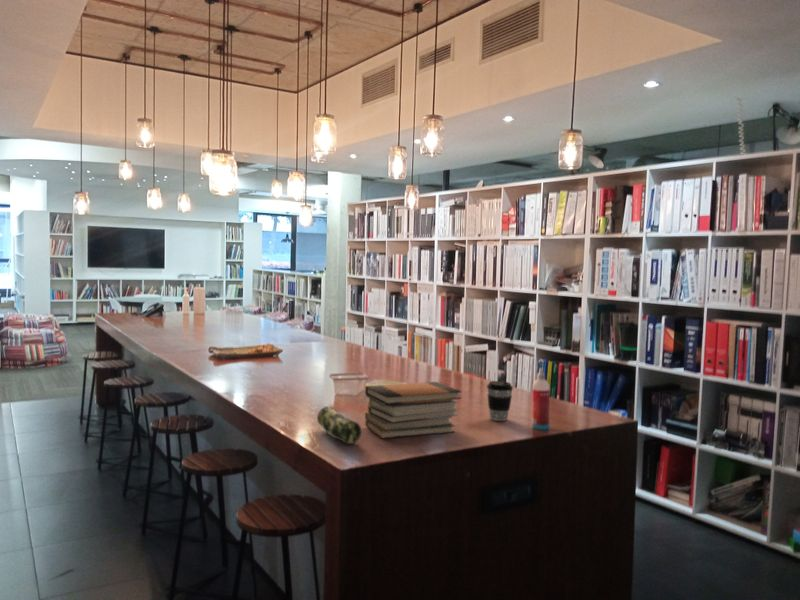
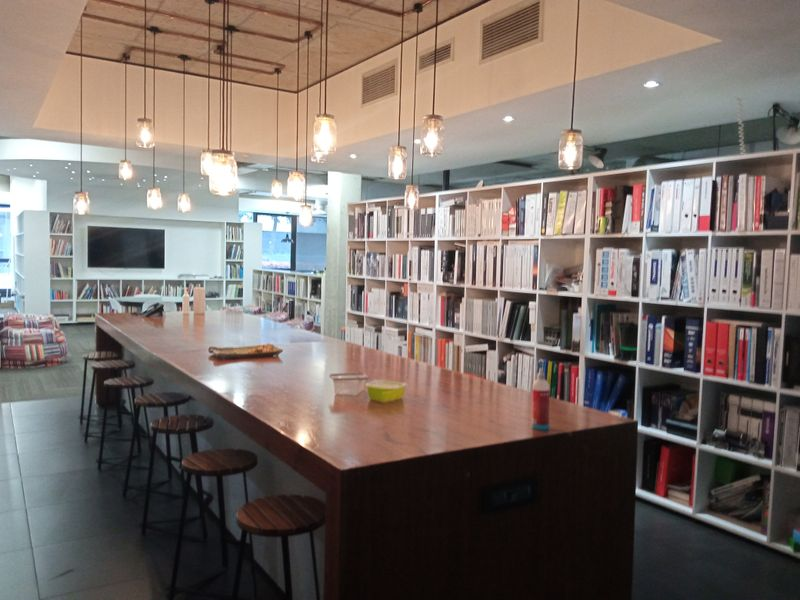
- book stack (412, 408)
- coffee cup (499, 401)
- pencil case (337, 424)
